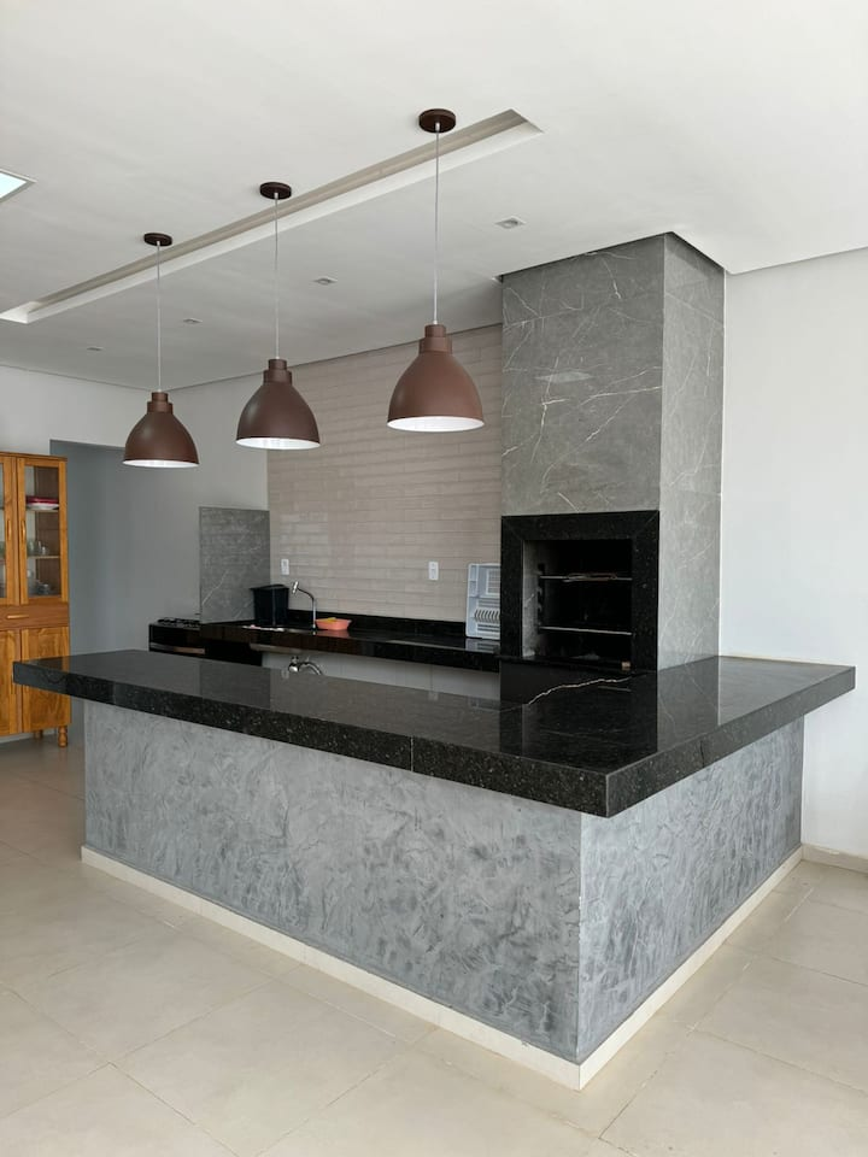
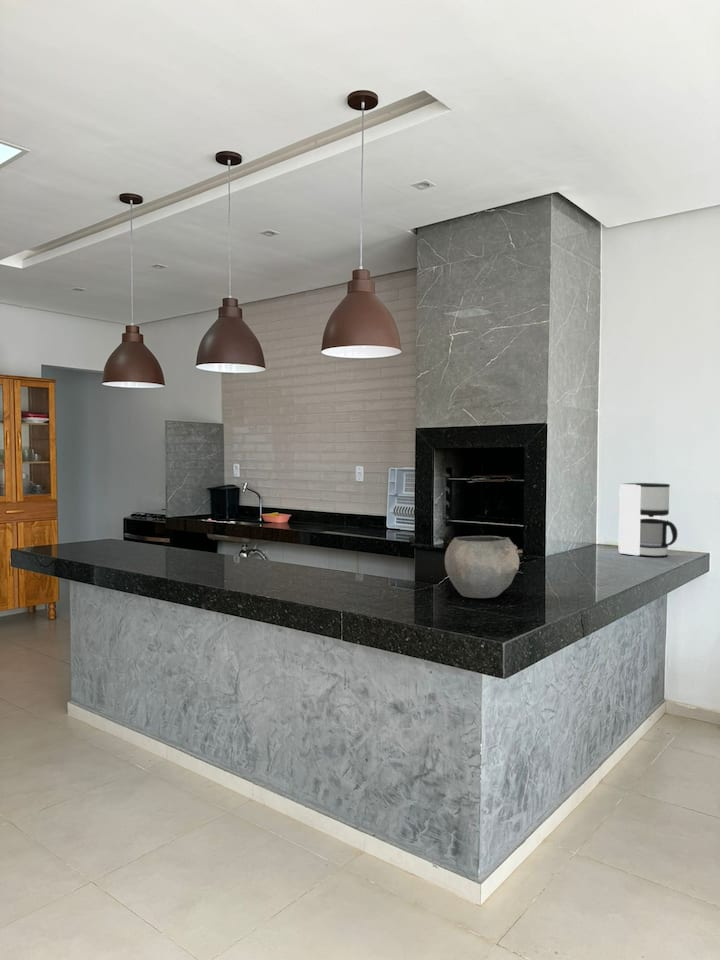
+ coffee maker (652, 519)
+ bowl (481, 566)
